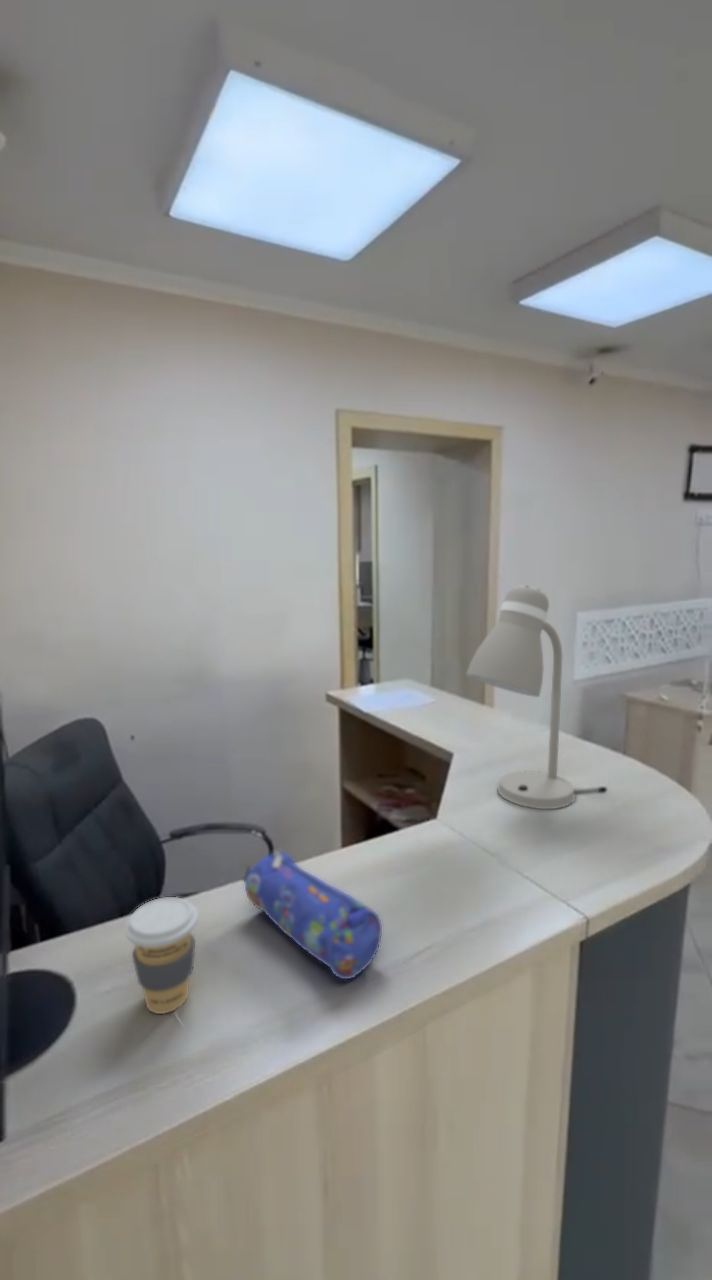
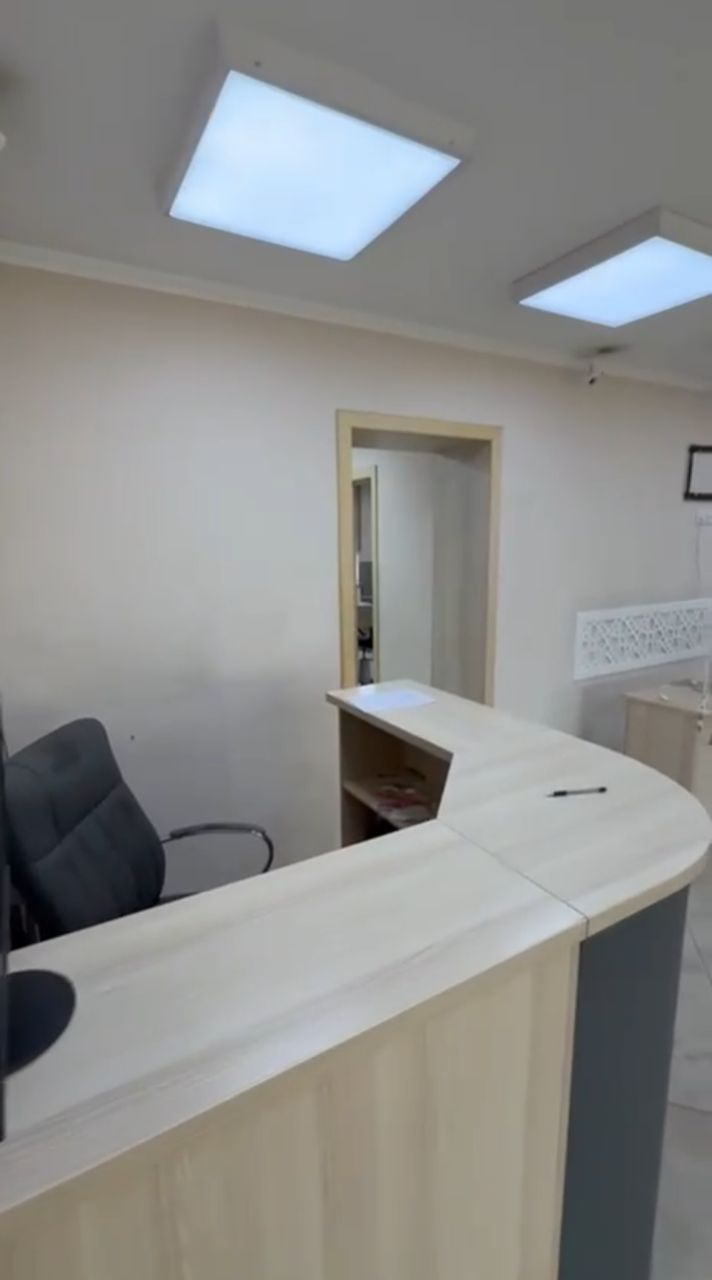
- coffee cup (164, 956)
- pencil case (308, 905)
- desk lamp (523, 694)
